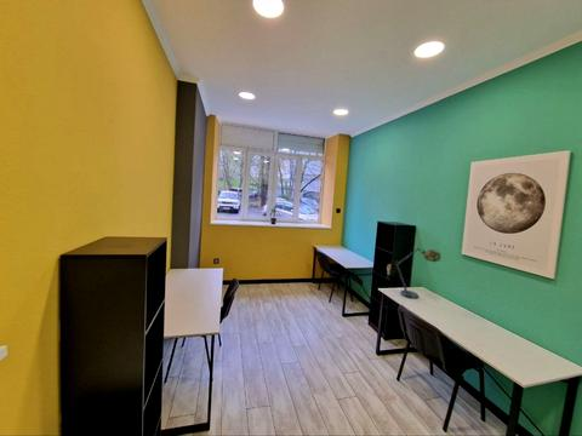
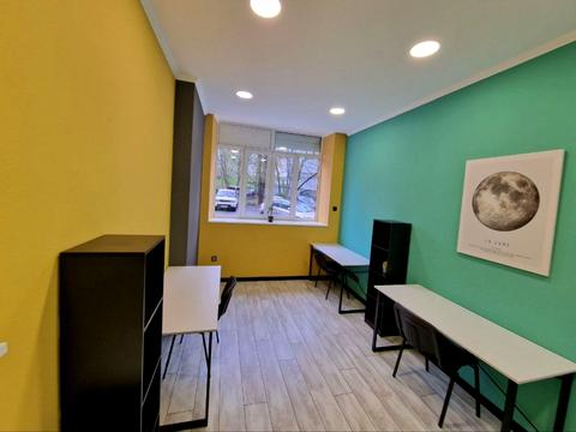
- desk lamp (427, 259)
